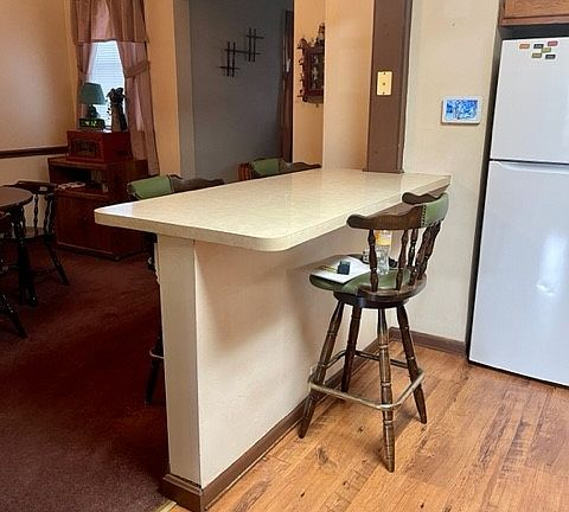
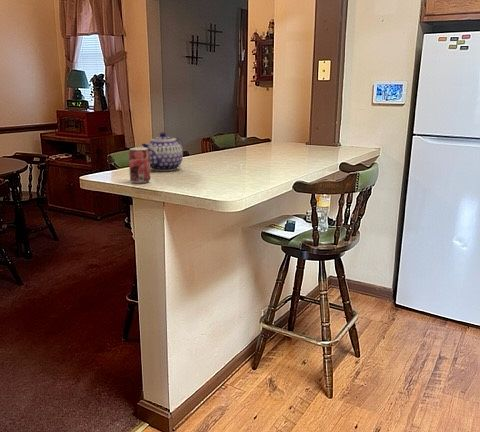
+ beverage can (139, 164)
+ teapot (163, 150)
